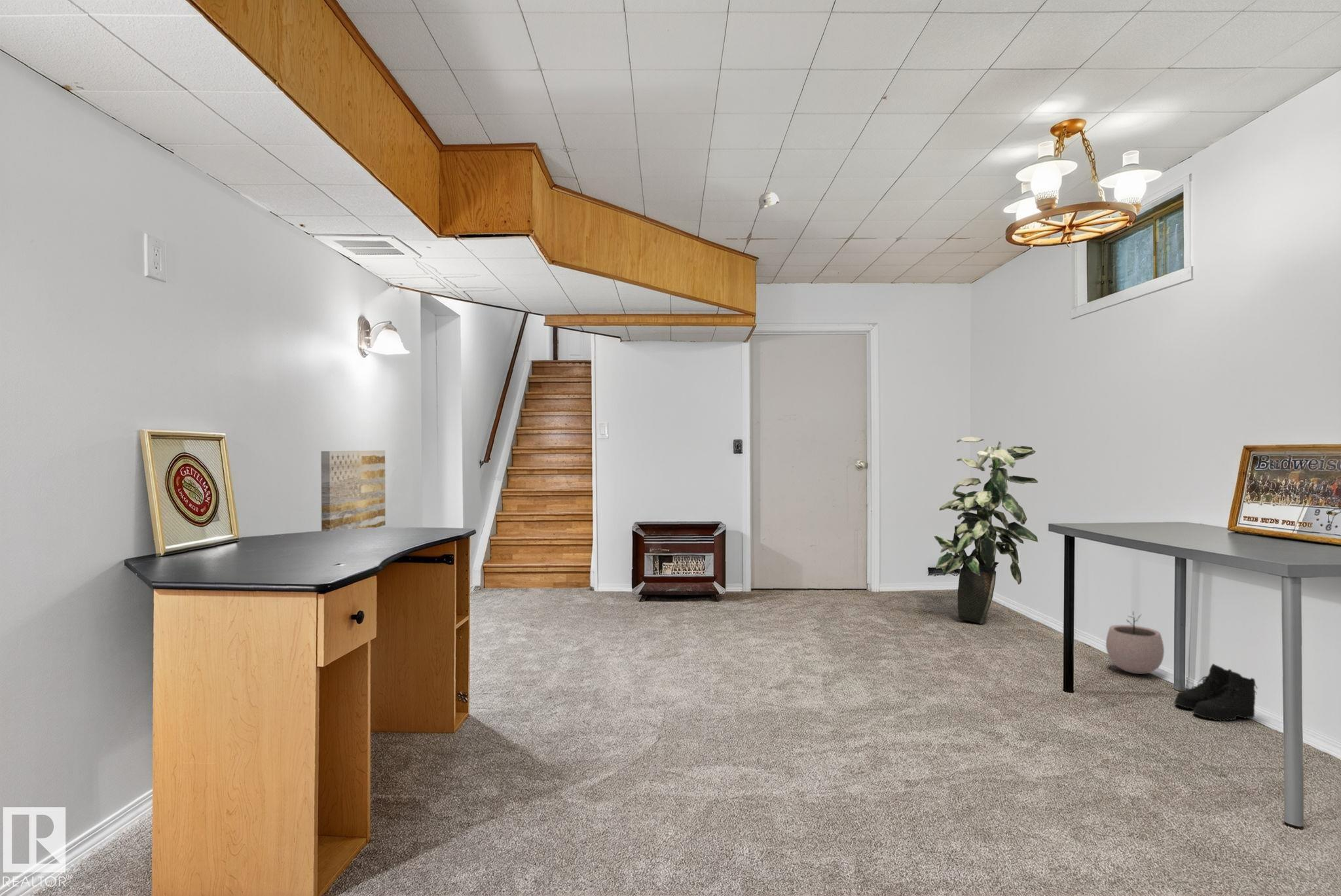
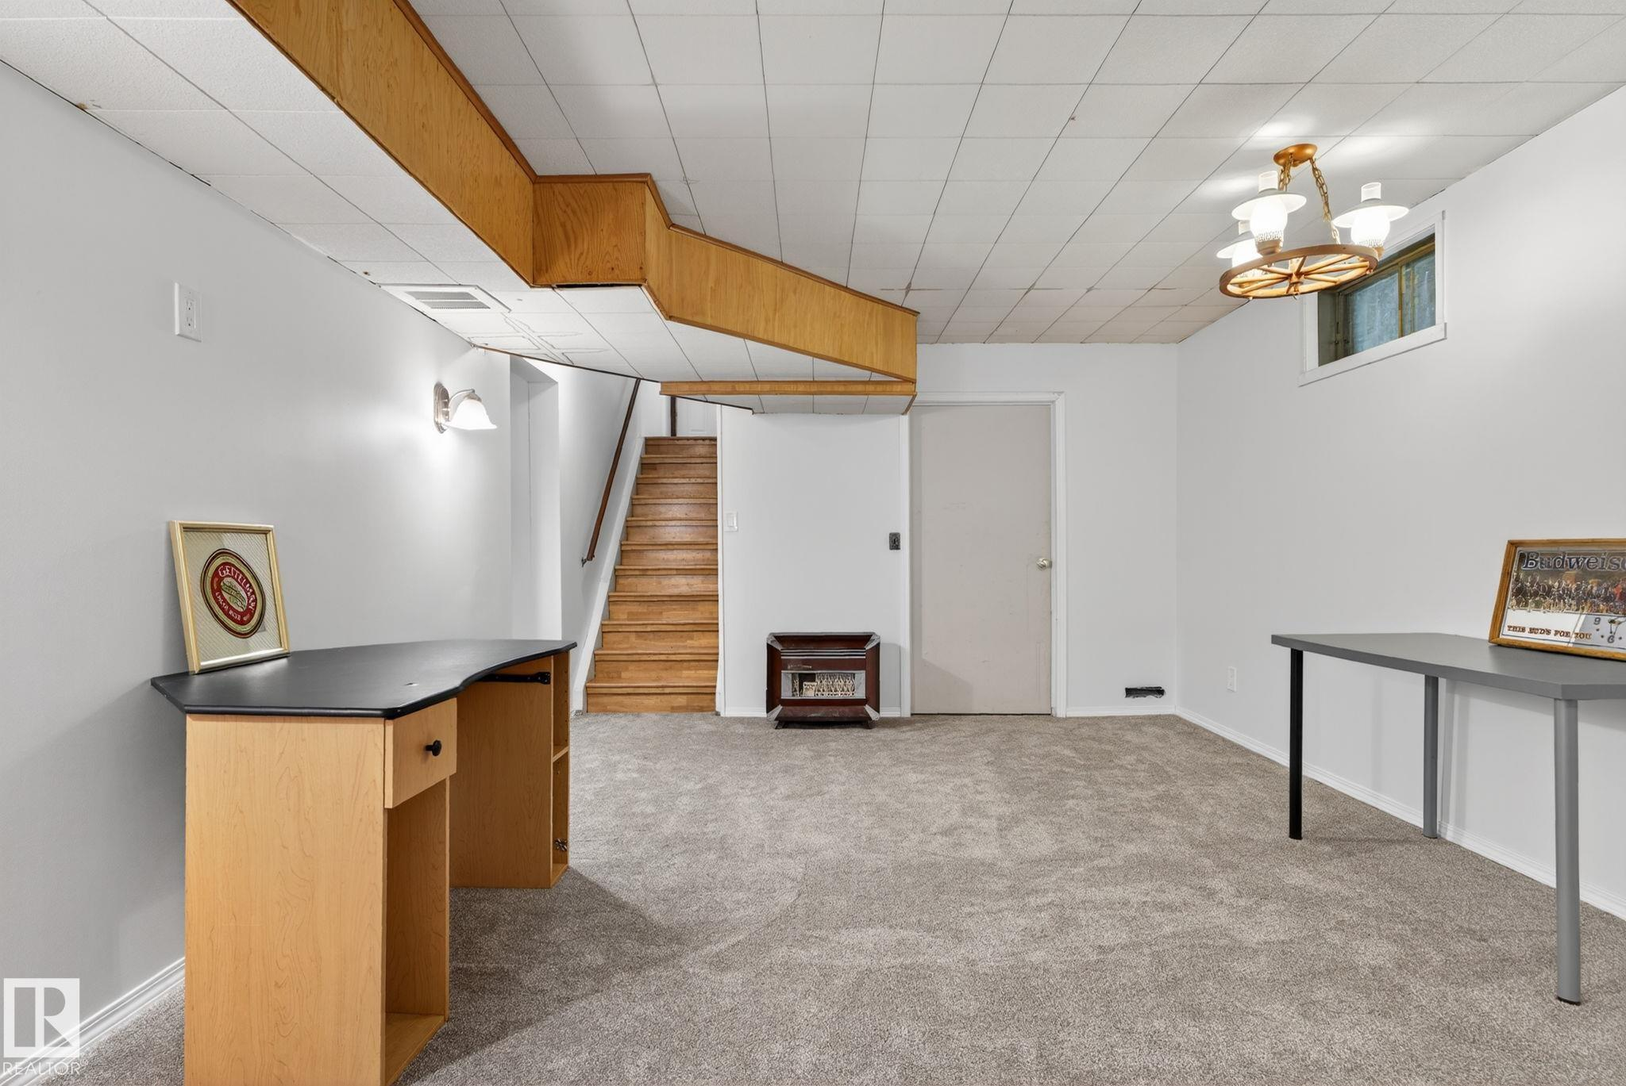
- indoor plant (982, 528)
- boots (1215, 689)
- plant pot (1134, 641)
- wall art (356, 491)
- smoke detector (769, 202)
